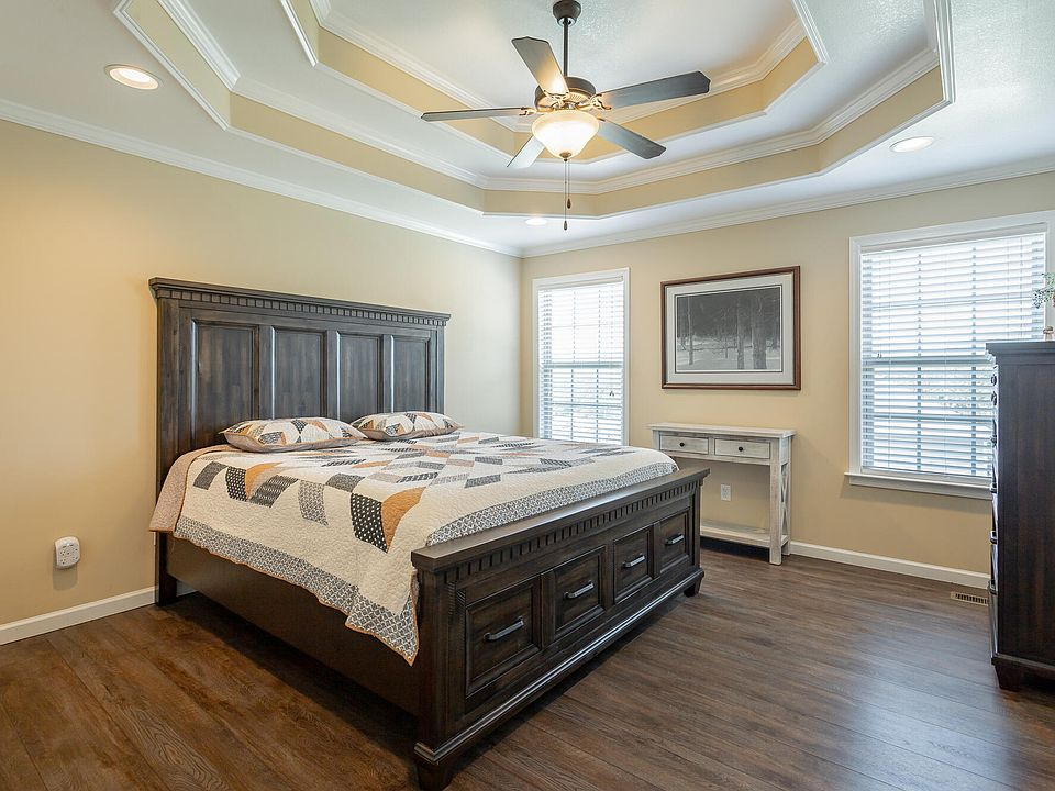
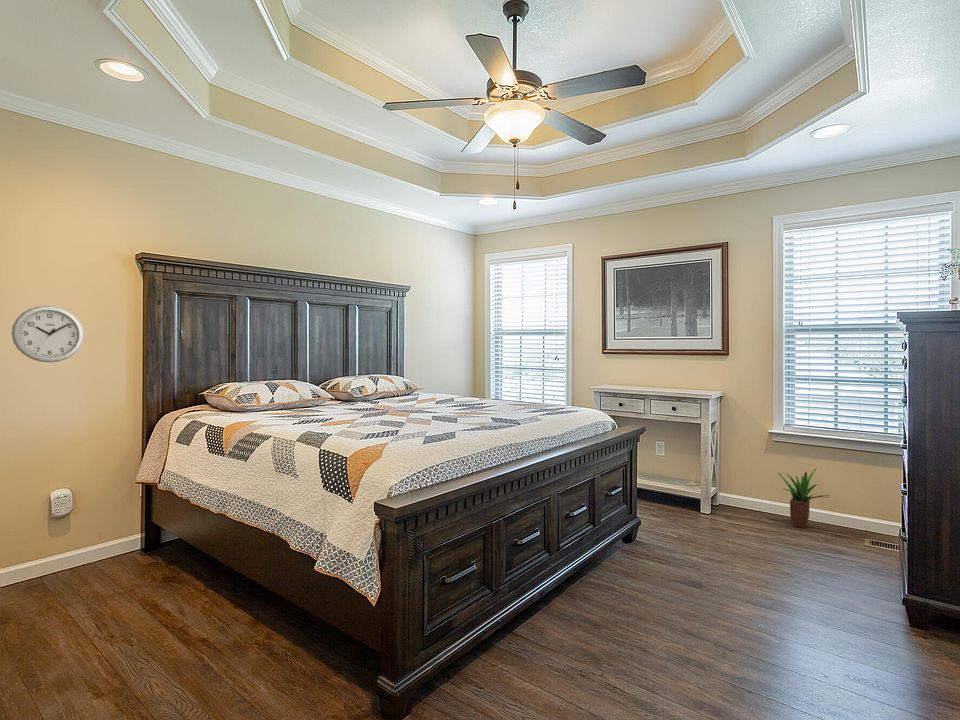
+ wall clock (49, 334)
+ potted plant (804, 496)
